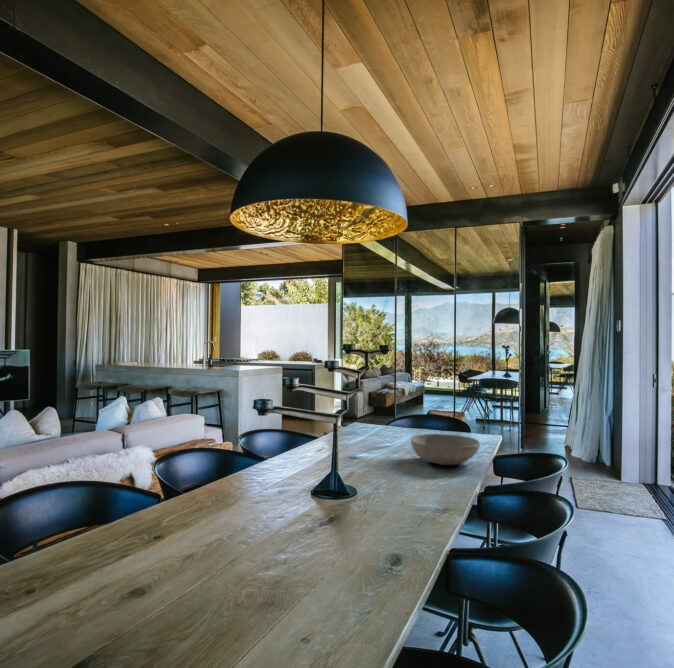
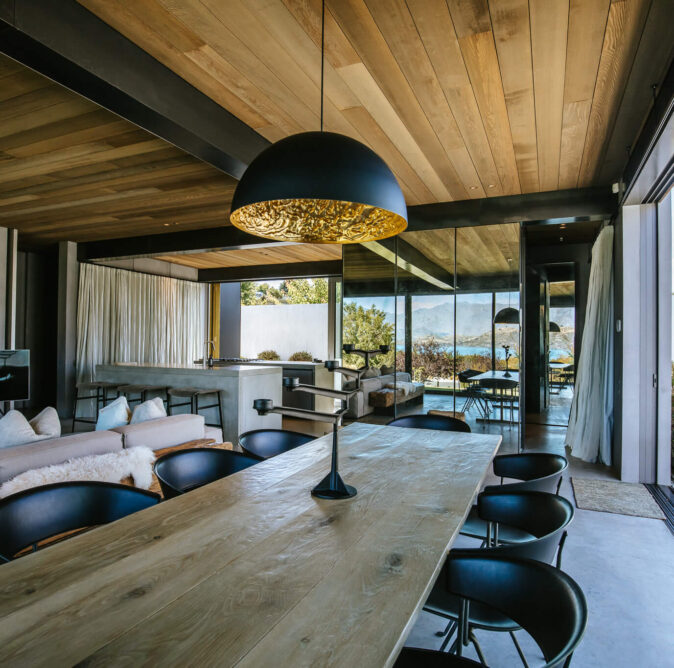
- bowl (444, 450)
